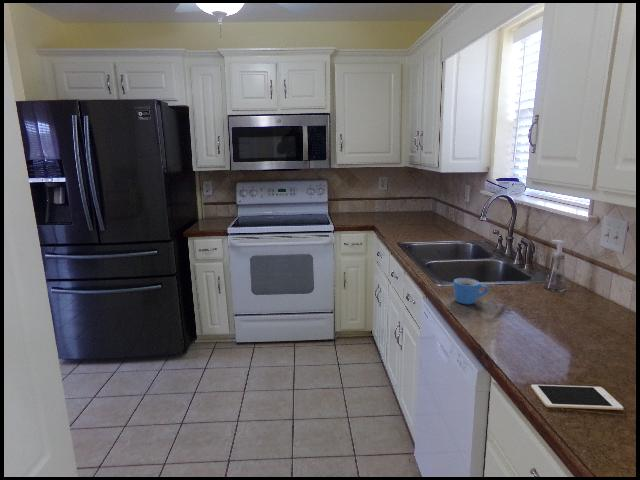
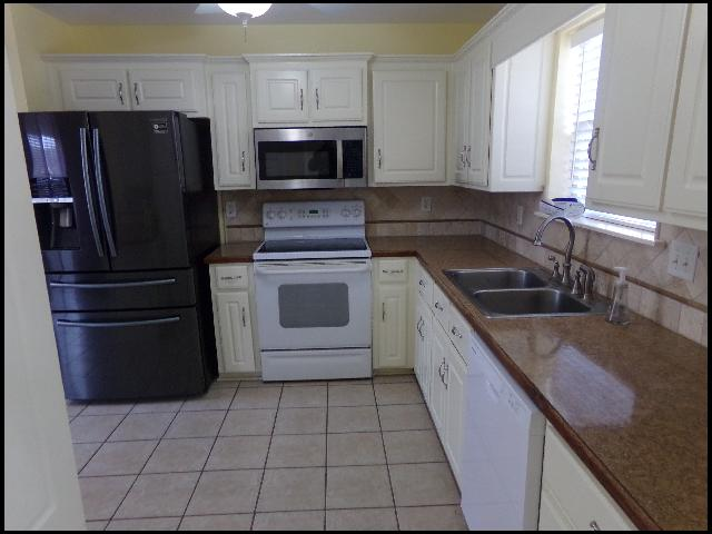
- cell phone (574, 396)
- mug (470, 292)
